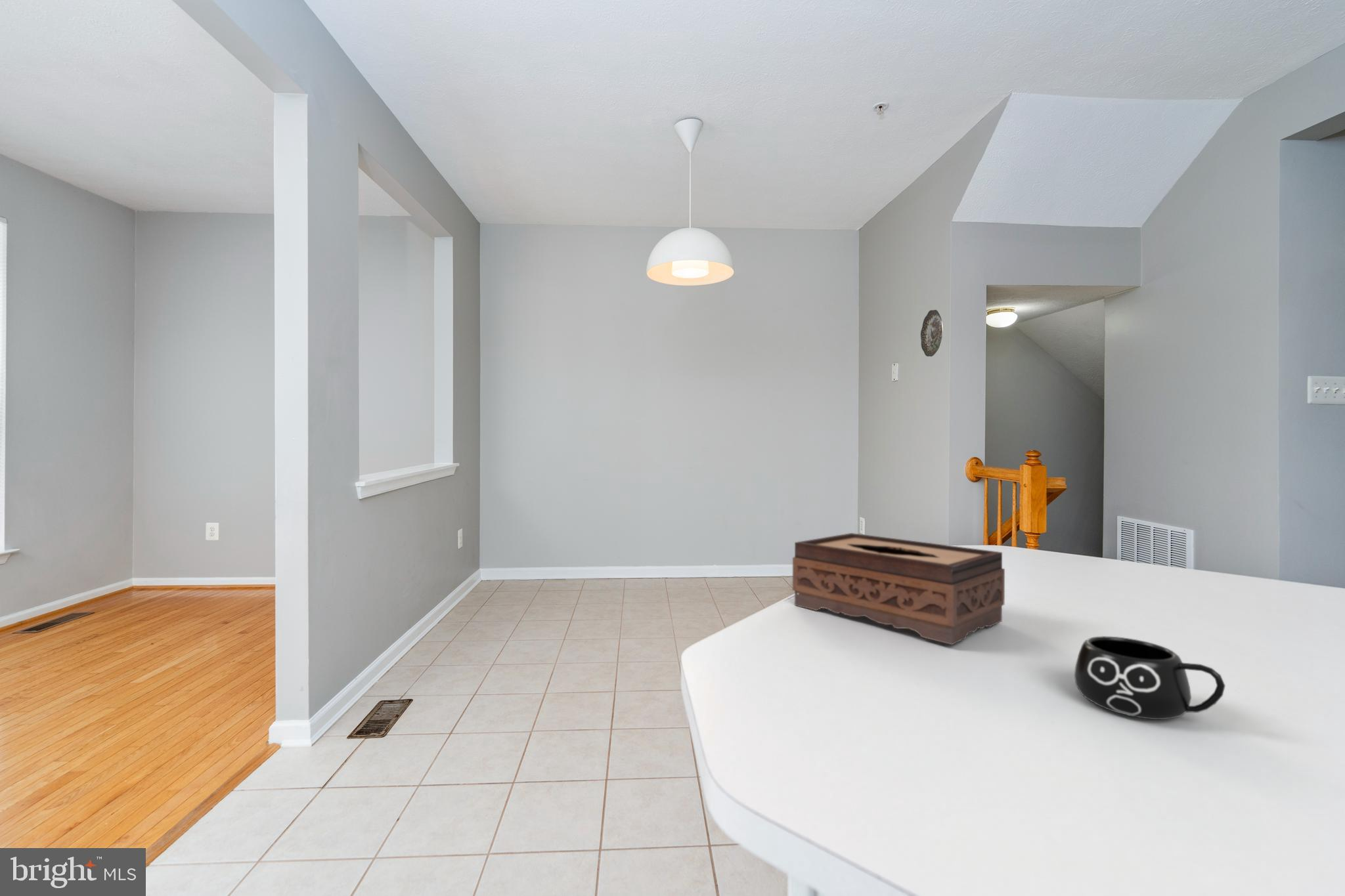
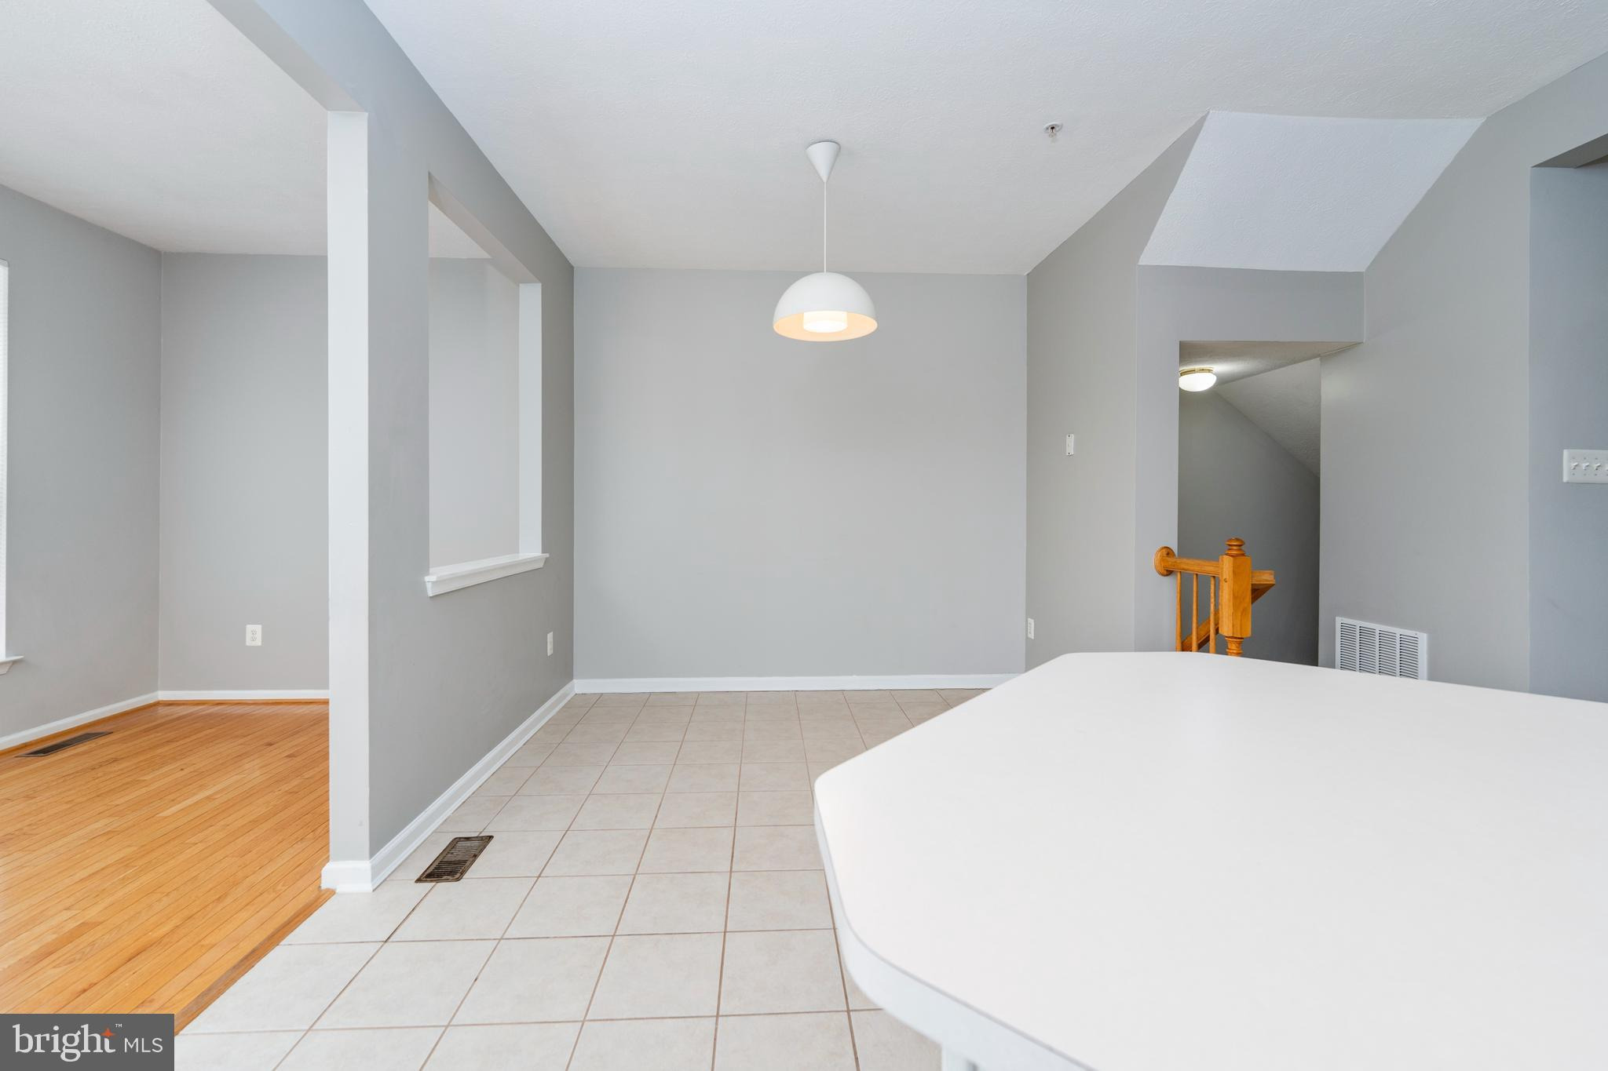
- tissue box (893, 580)
- decorative plate (933, 333)
- mug (1145, 679)
